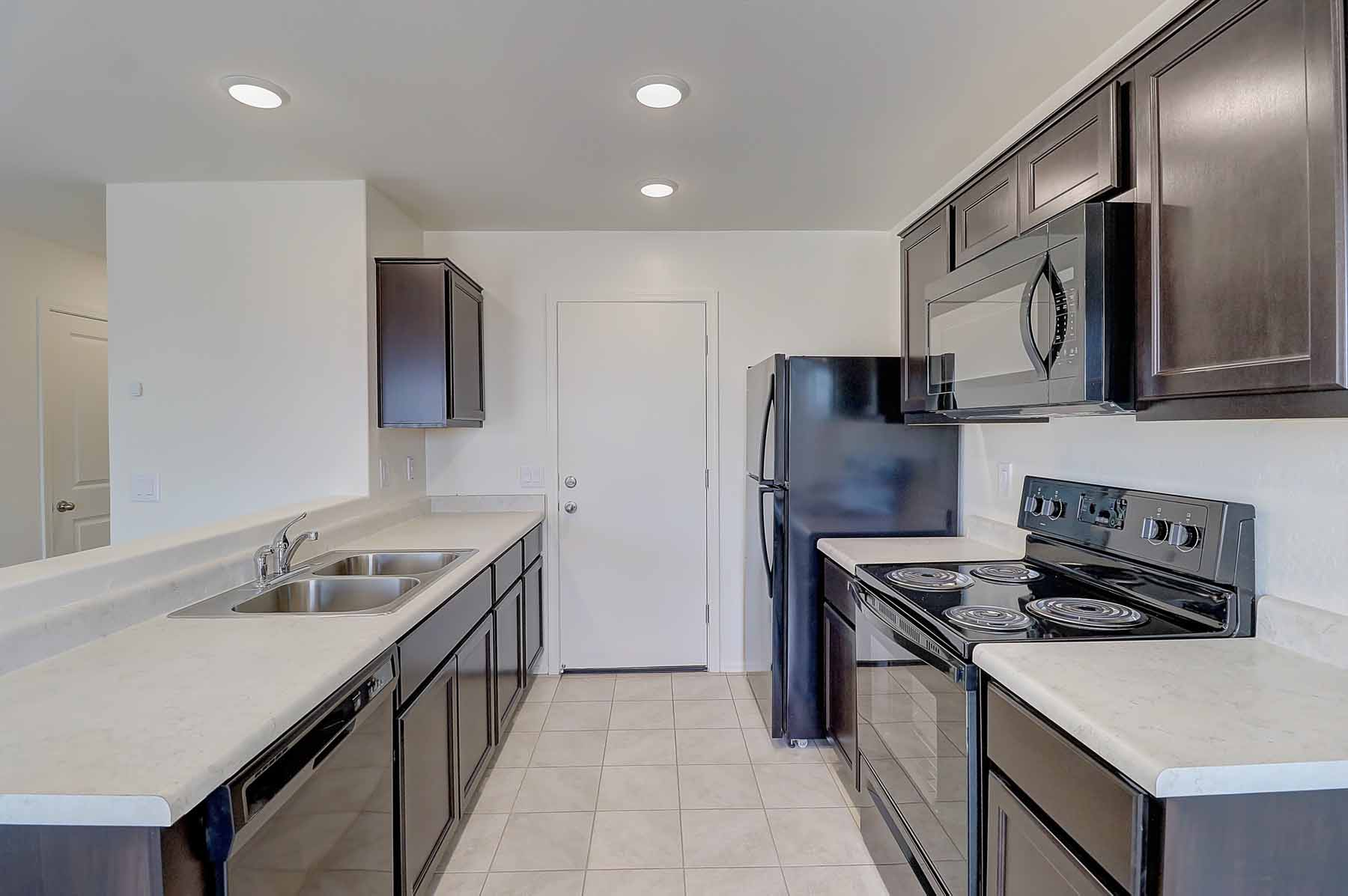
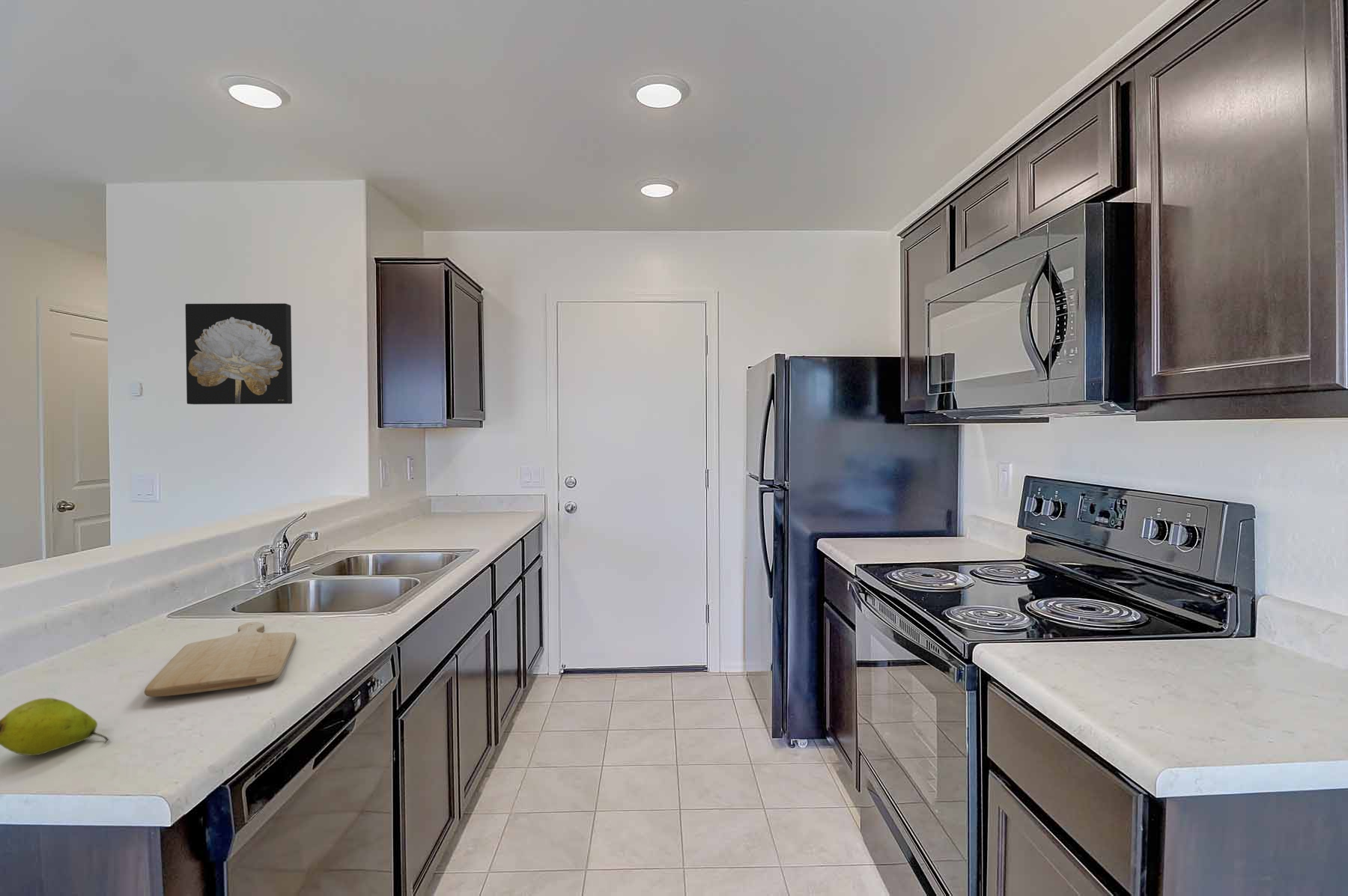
+ fruit (55, 723)
+ wall art (239, 354)
+ chopping board (235, 651)
